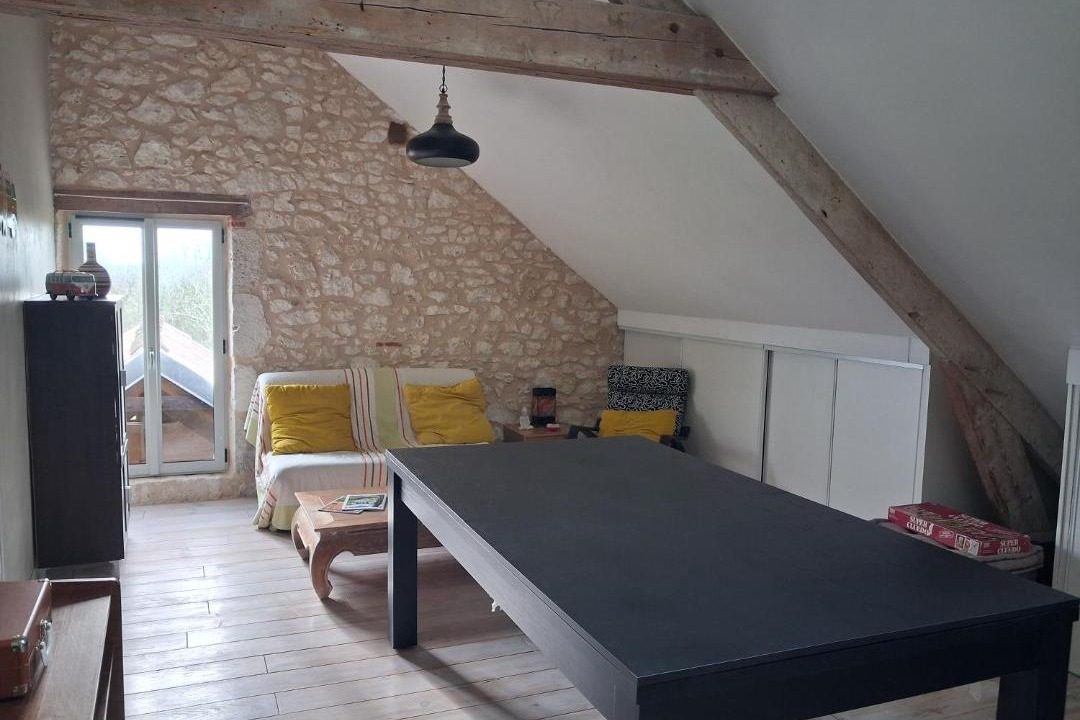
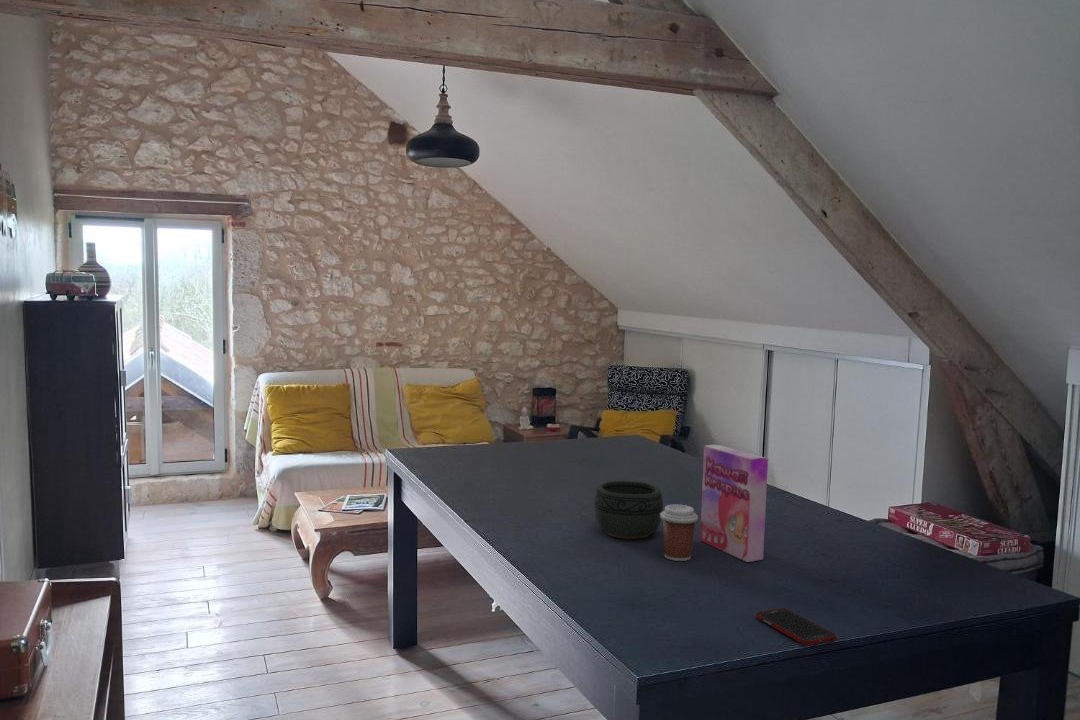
+ cell phone (794, 626)
+ cereal box (732, 500)
+ coffee cup (678, 532)
+ bowl (628, 509)
